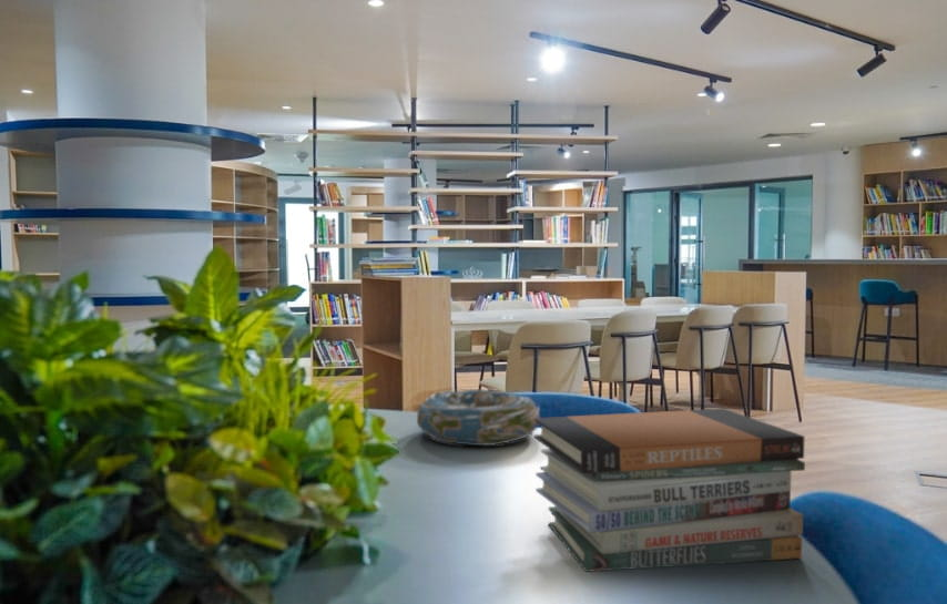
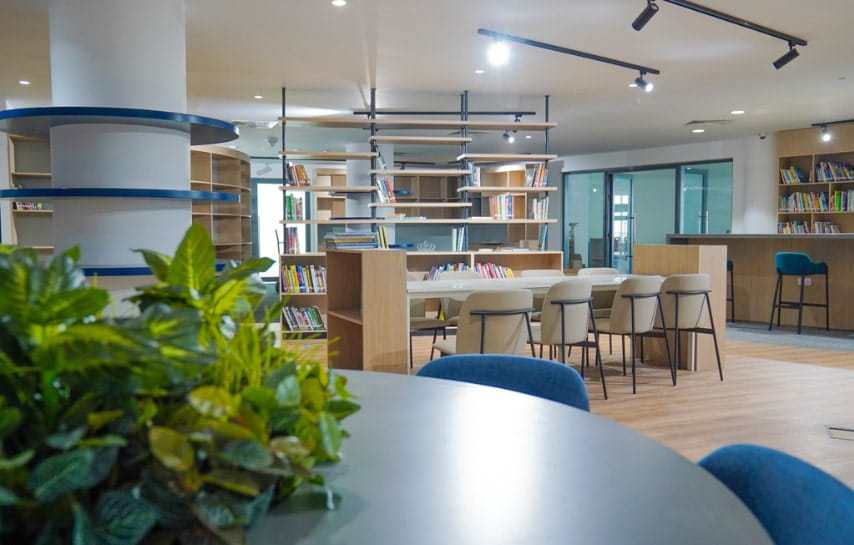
- book stack (662, 483)
- decorative bowl (478, 416)
